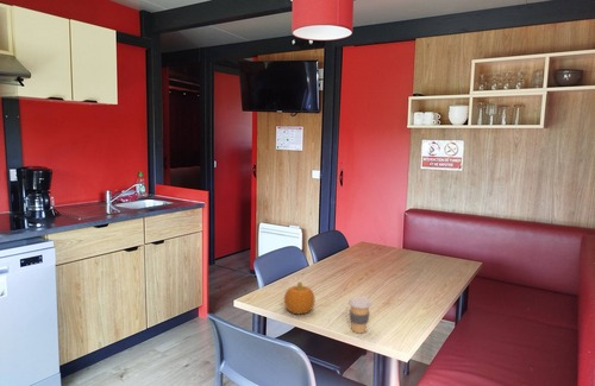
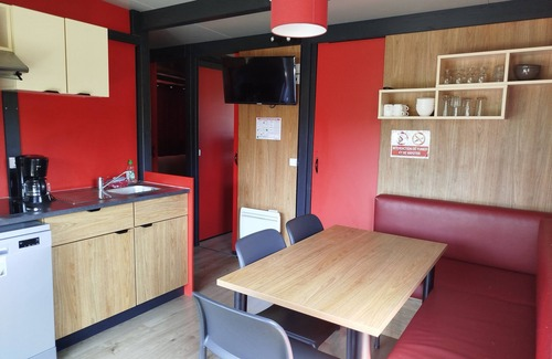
- fruit (299, 296)
- coffee cup (359, 315)
